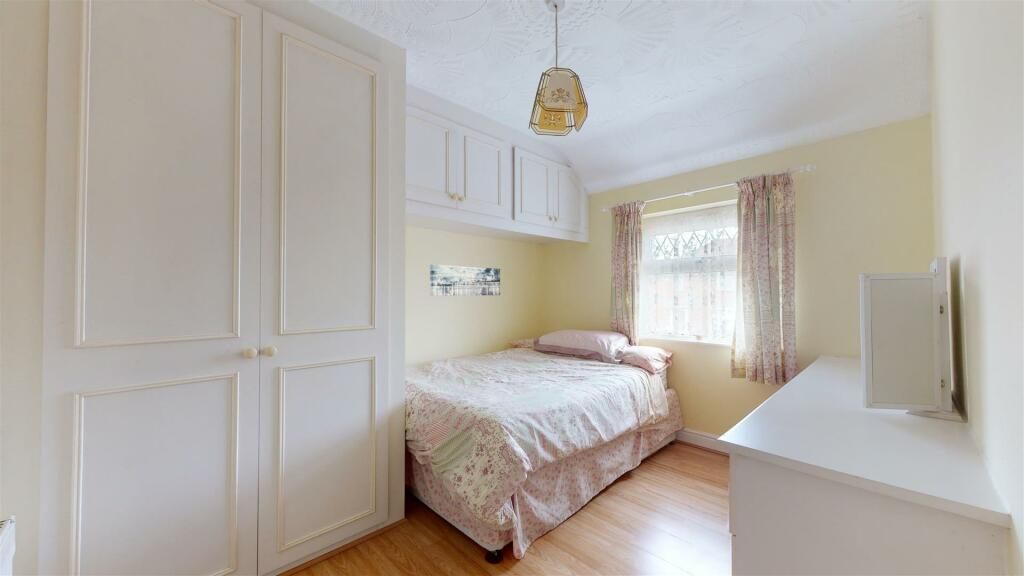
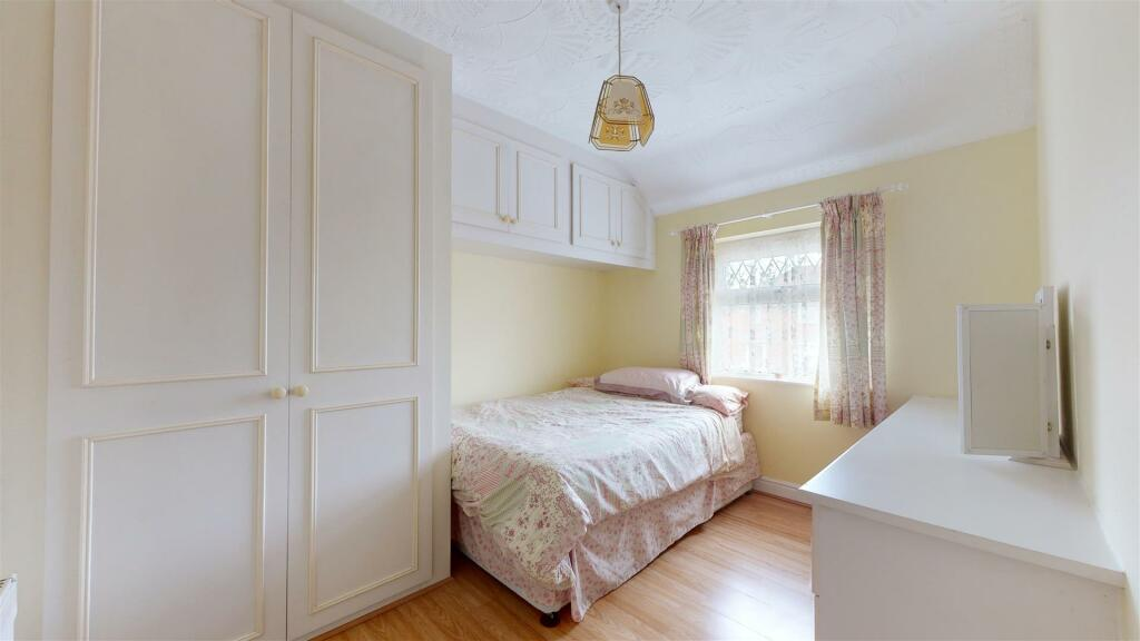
- wall art (467, 281)
